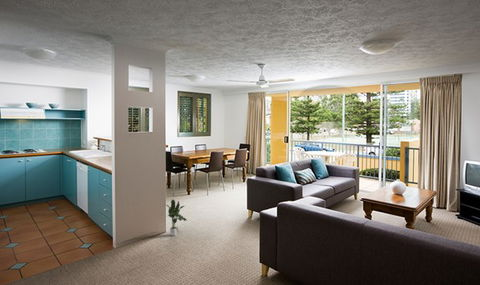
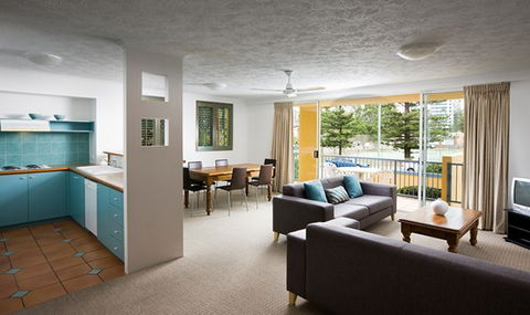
- potted plant (175, 218)
